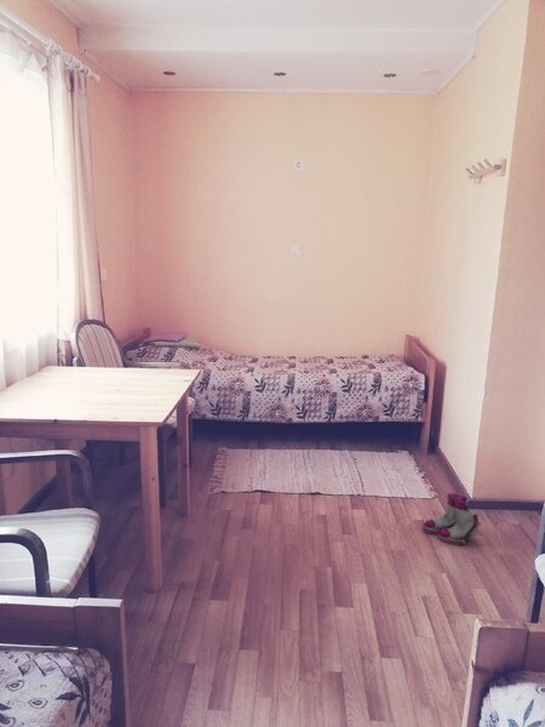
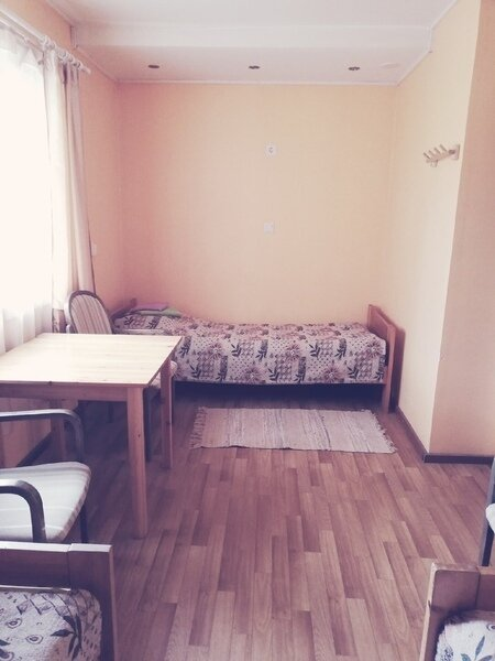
- boots (452, 514)
